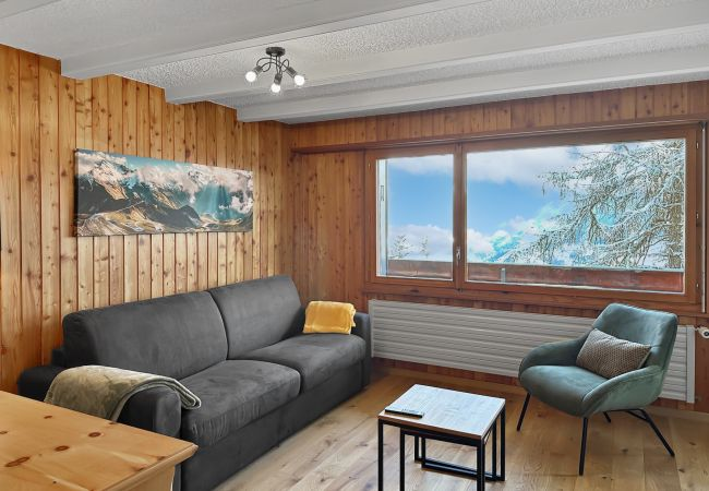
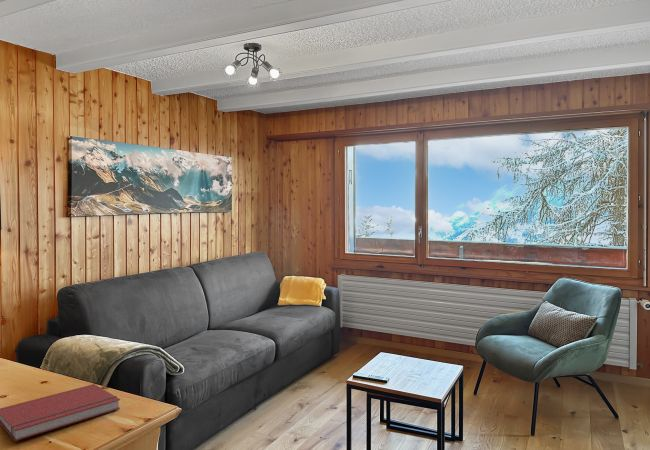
+ book (59, 408)
